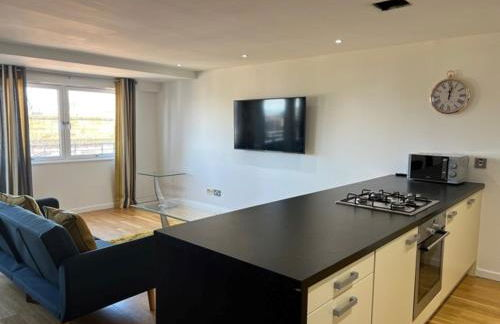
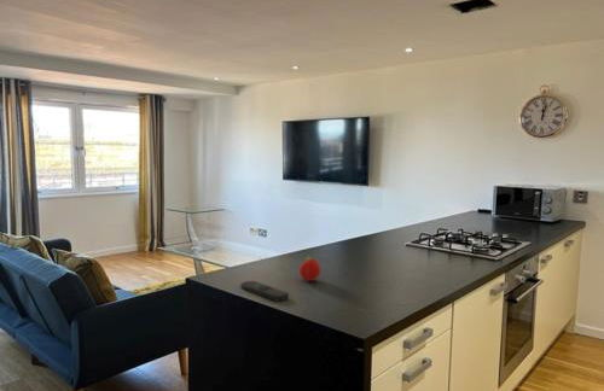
+ remote control (263, 290)
+ fruit (309, 268)
